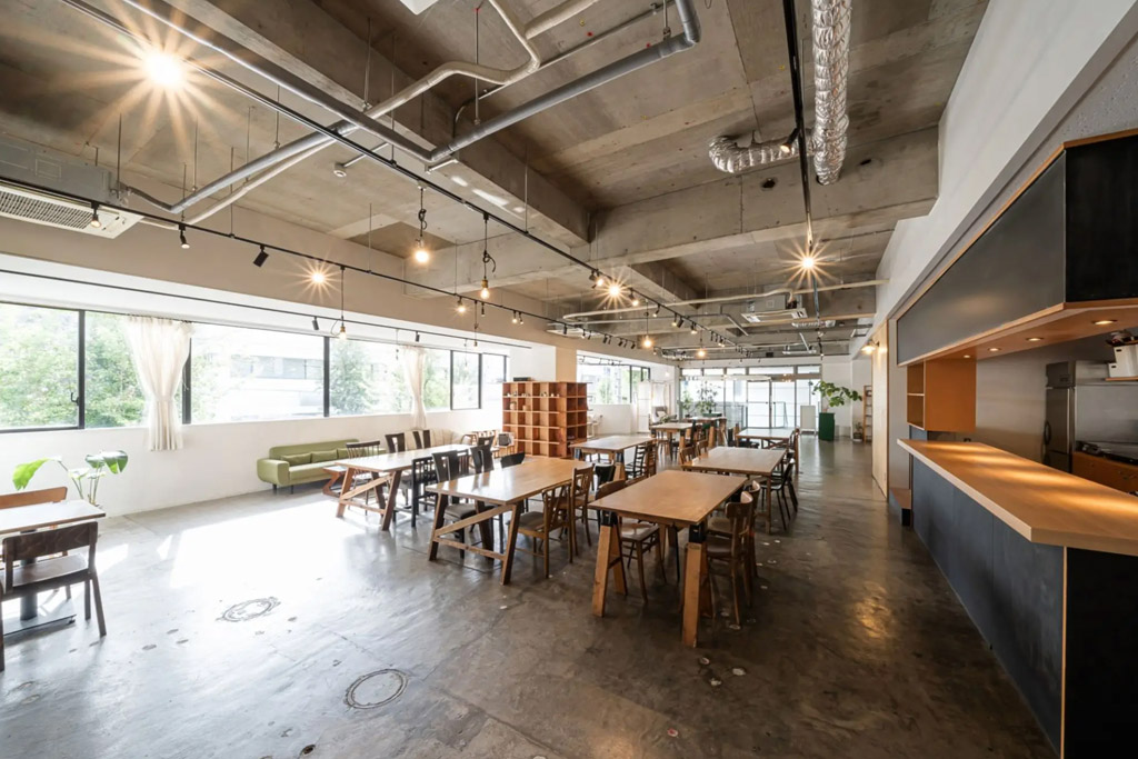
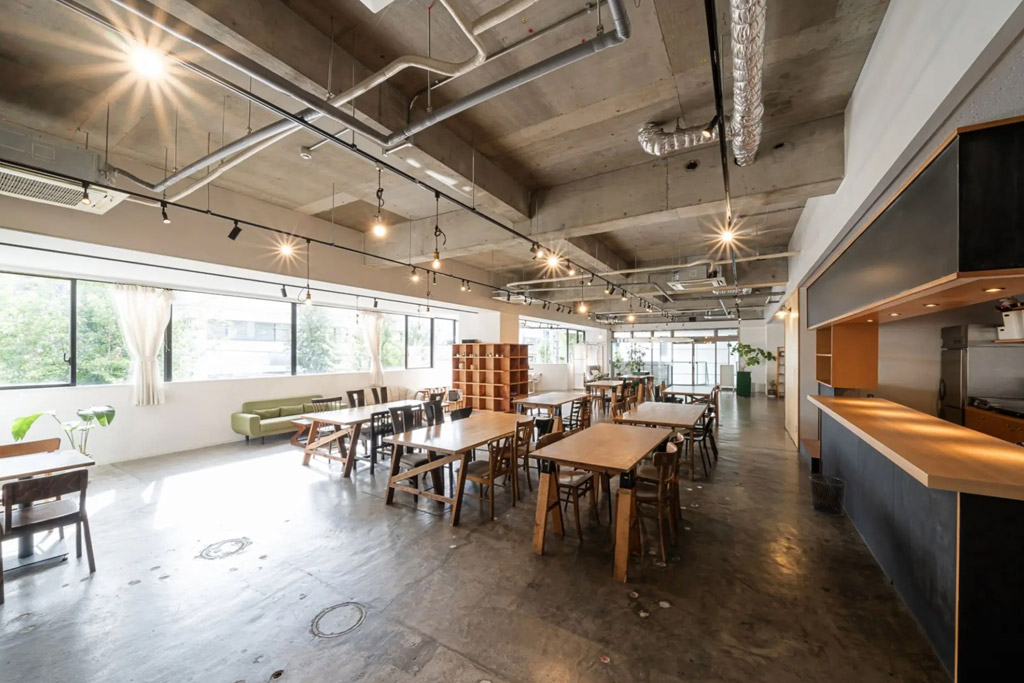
+ waste bin (827, 495)
